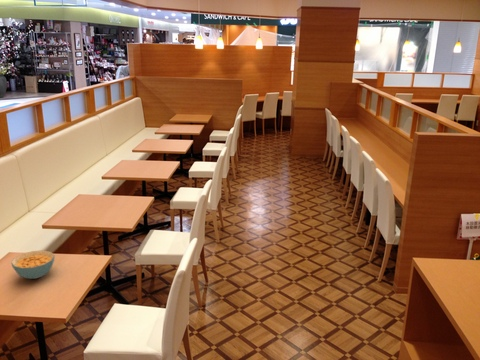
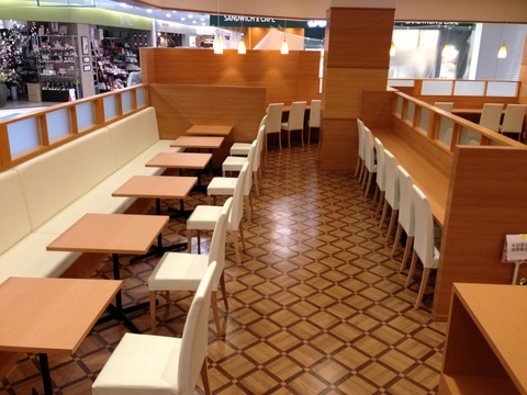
- cereal bowl (34, 267)
